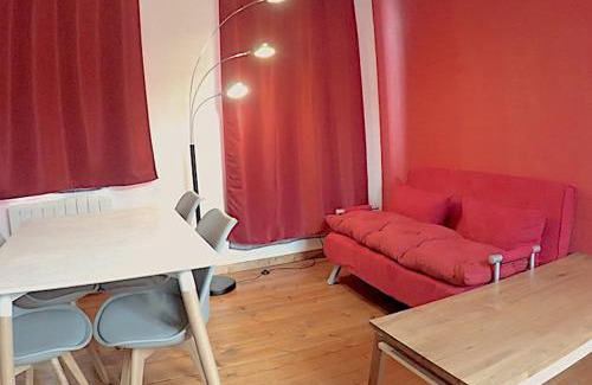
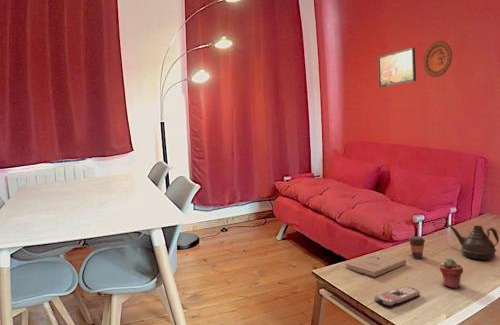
+ remote control (398, 295)
+ book (375, 263)
+ teapot (472, 239)
+ coffee cup (417, 247)
+ decorative plate (437, 59)
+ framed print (396, 68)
+ potted succulent (451, 271)
